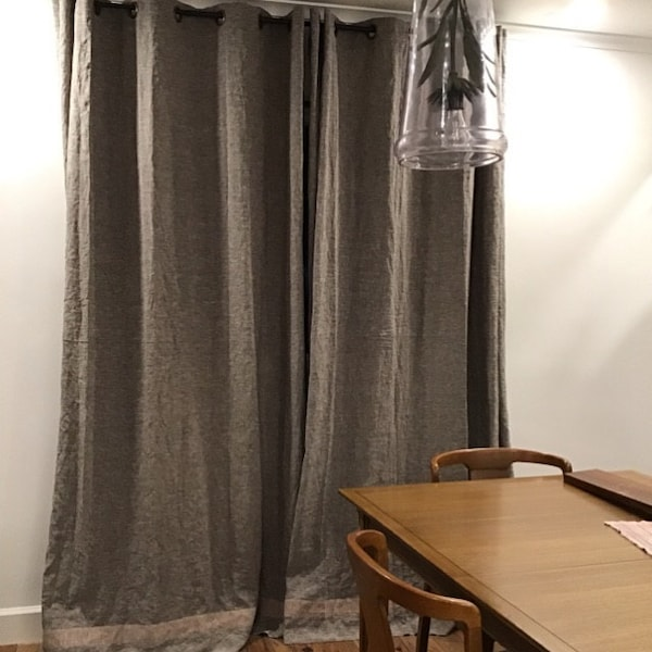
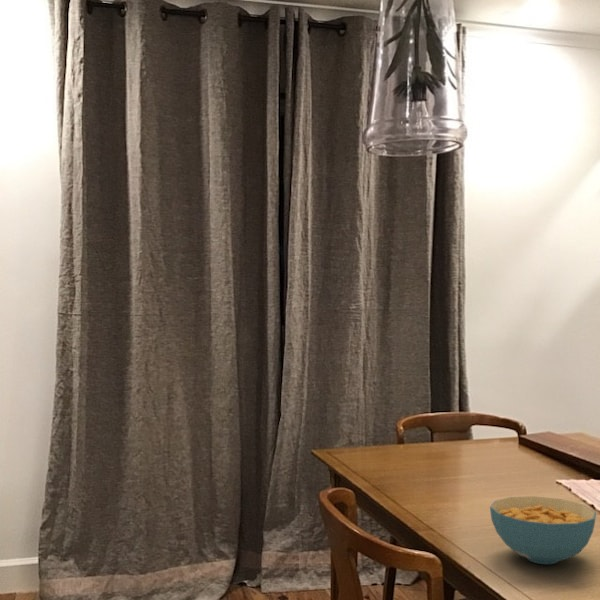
+ cereal bowl (542, 534)
